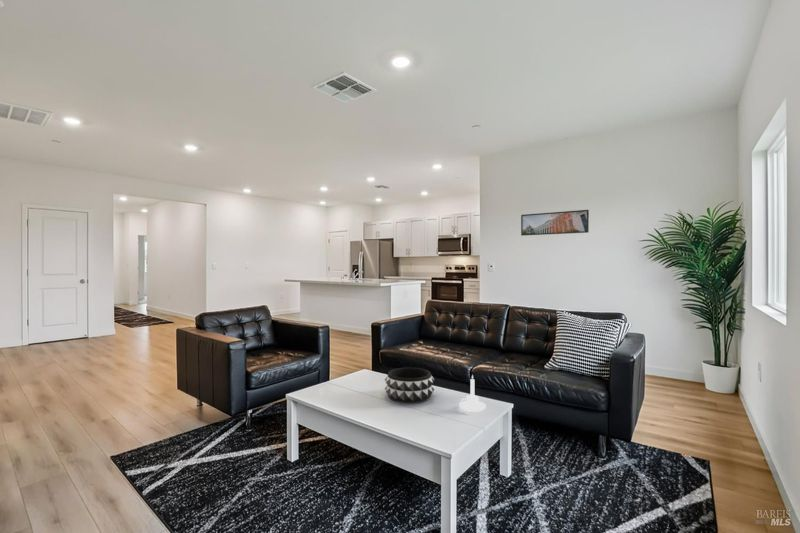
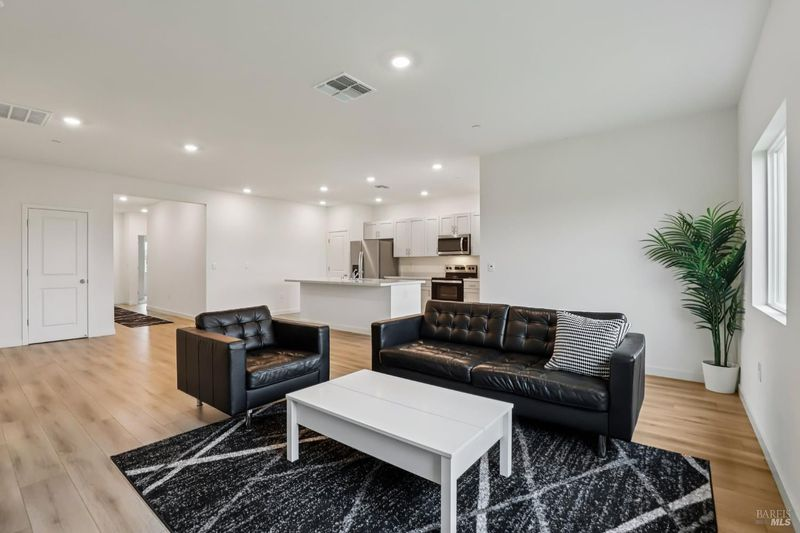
- candle holder (472, 391)
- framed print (553, 223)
- decorative bowl (409, 384)
